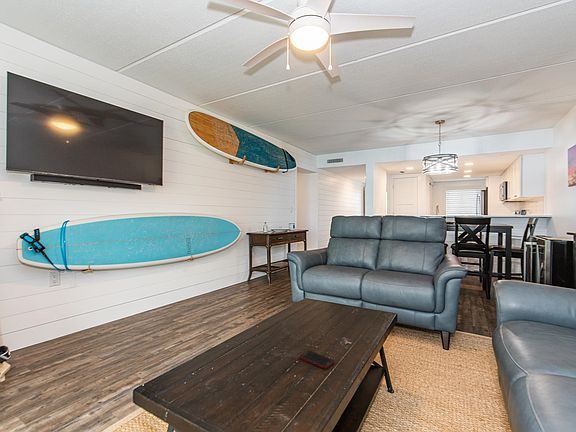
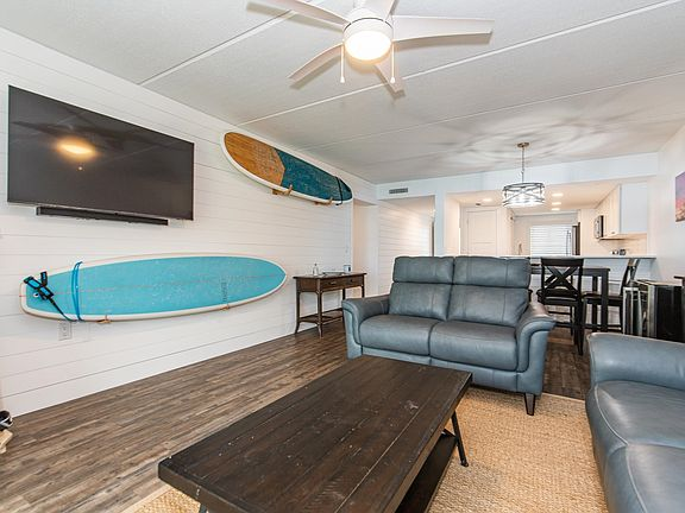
- cell phone (316, 359)
